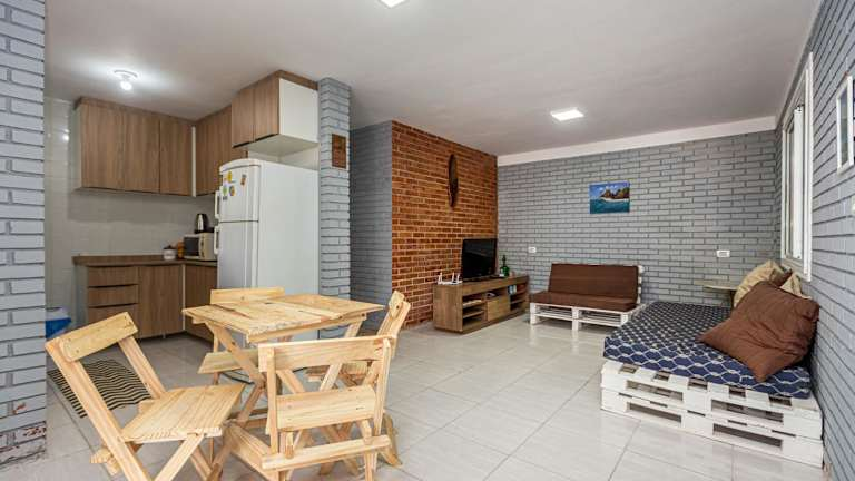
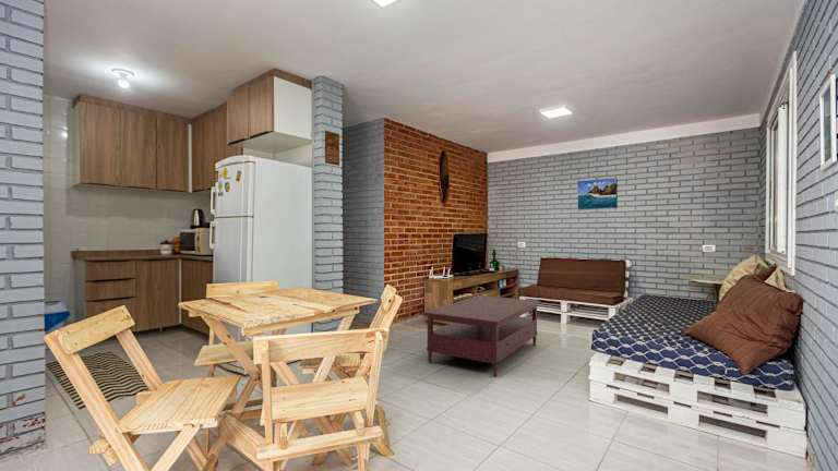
+ coffee table (486, 329)
